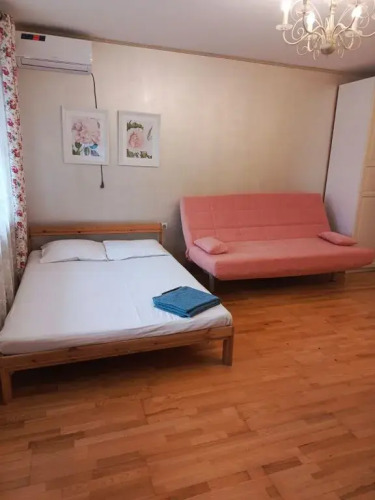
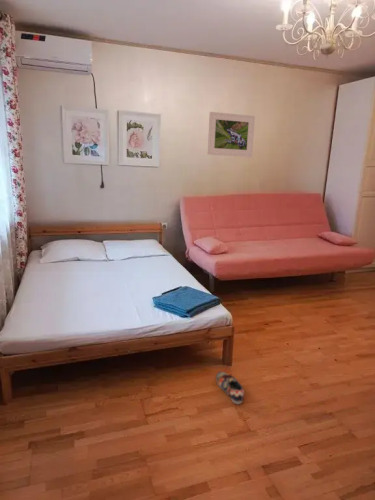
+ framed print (231, 135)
+ shoe (230, 383)
